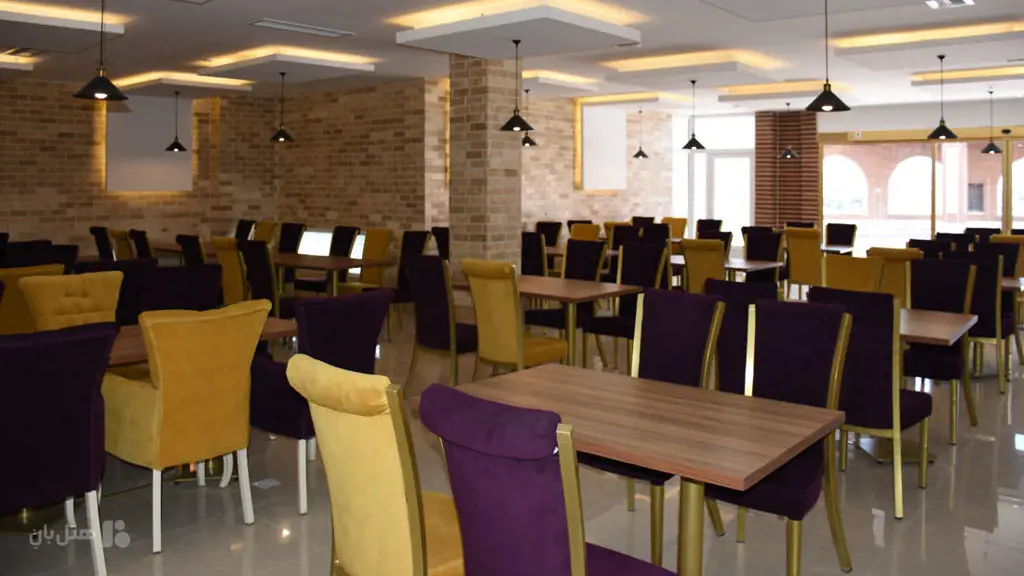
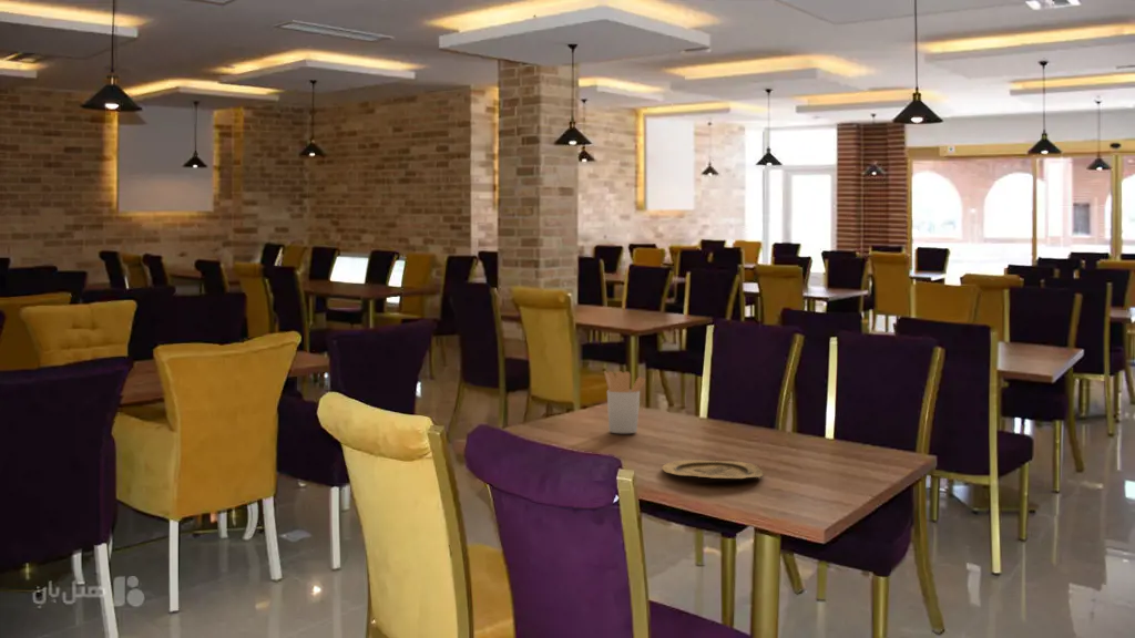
+ plate (712, 470)
+ utensil holder (621, 400)
